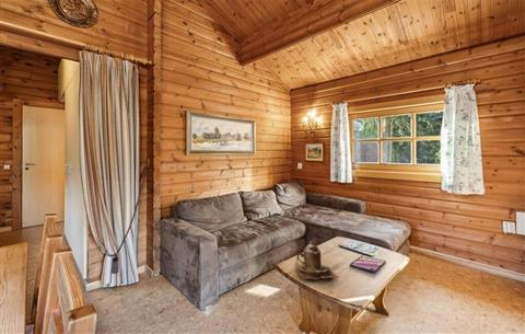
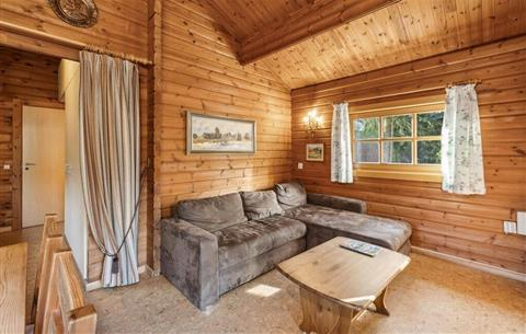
- video game case (368, 263)
- teapot (315, 257)
